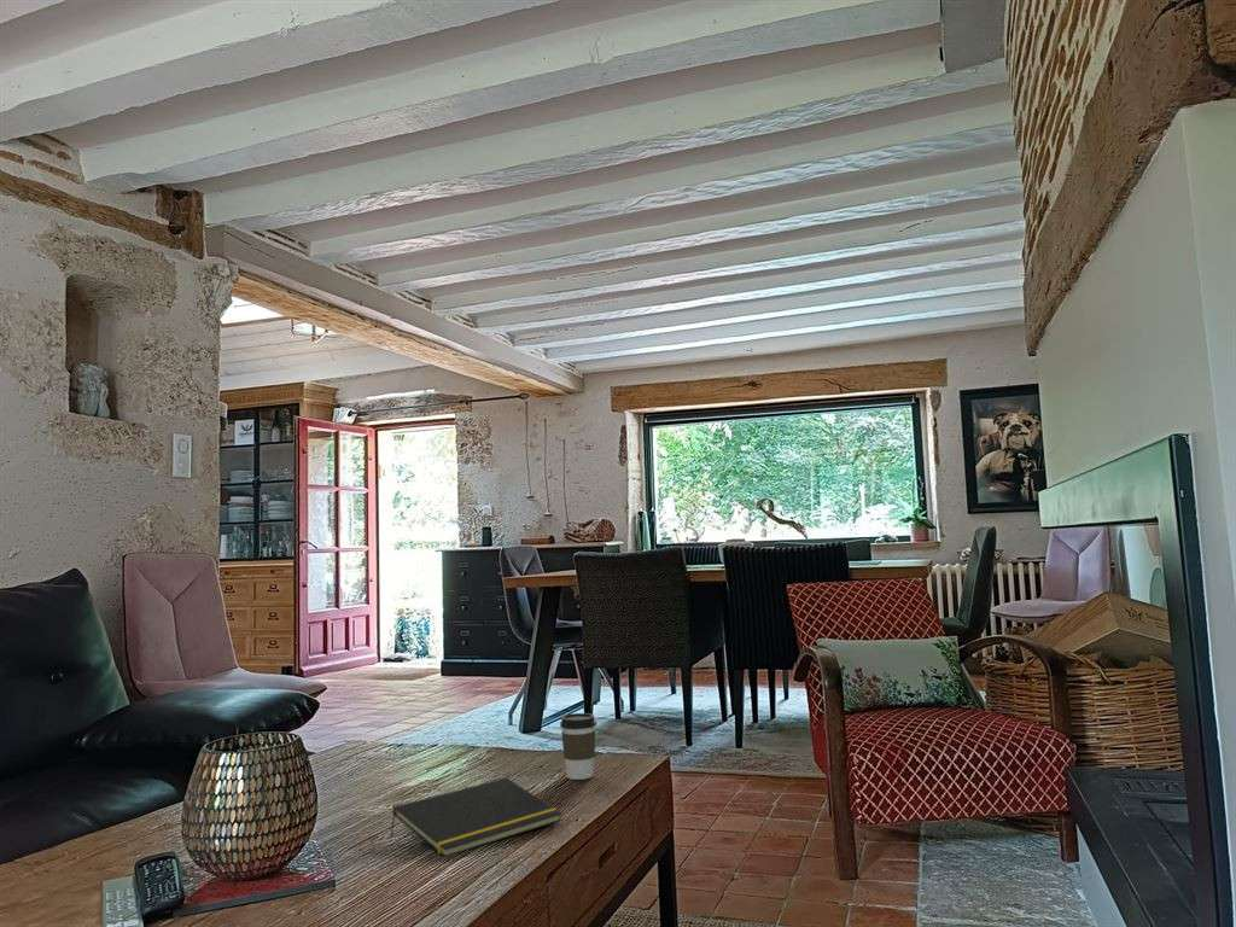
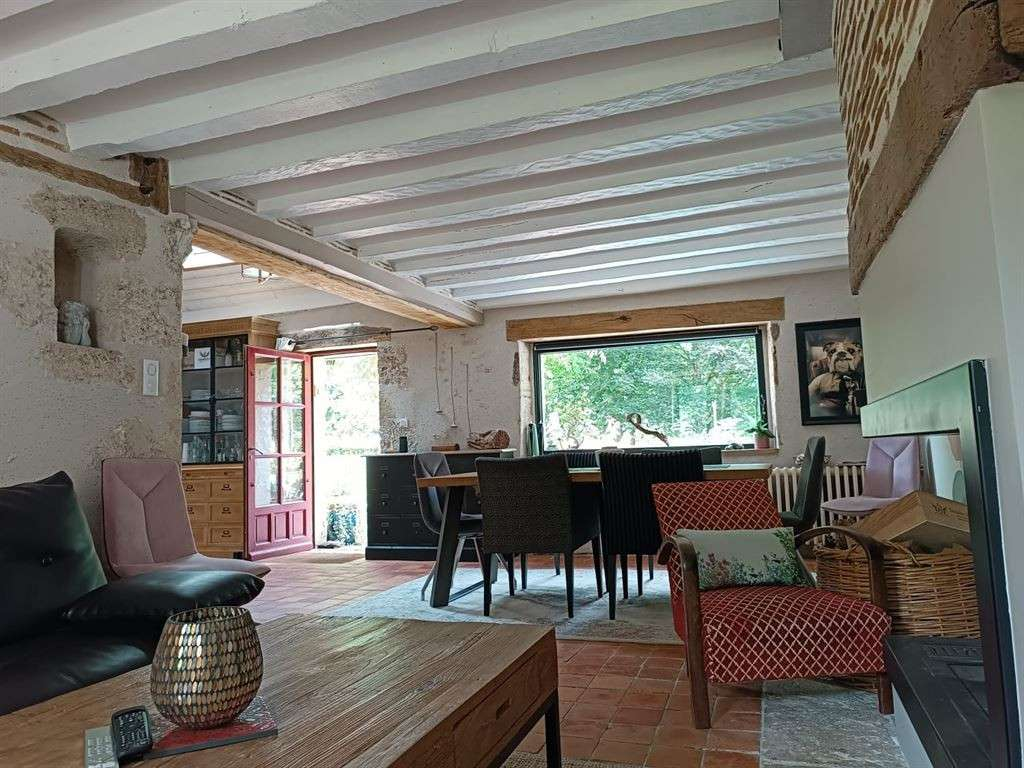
- coffee cup (578, 746)
- notepad (478, 814)
